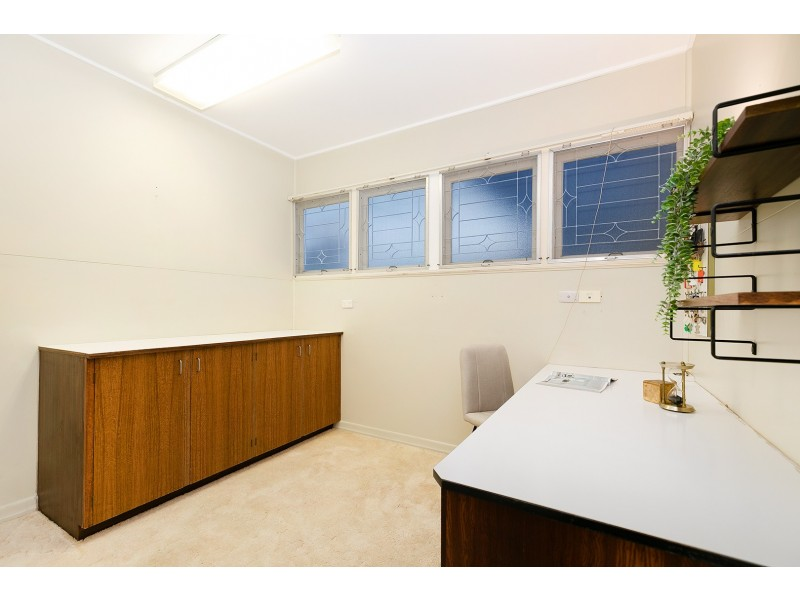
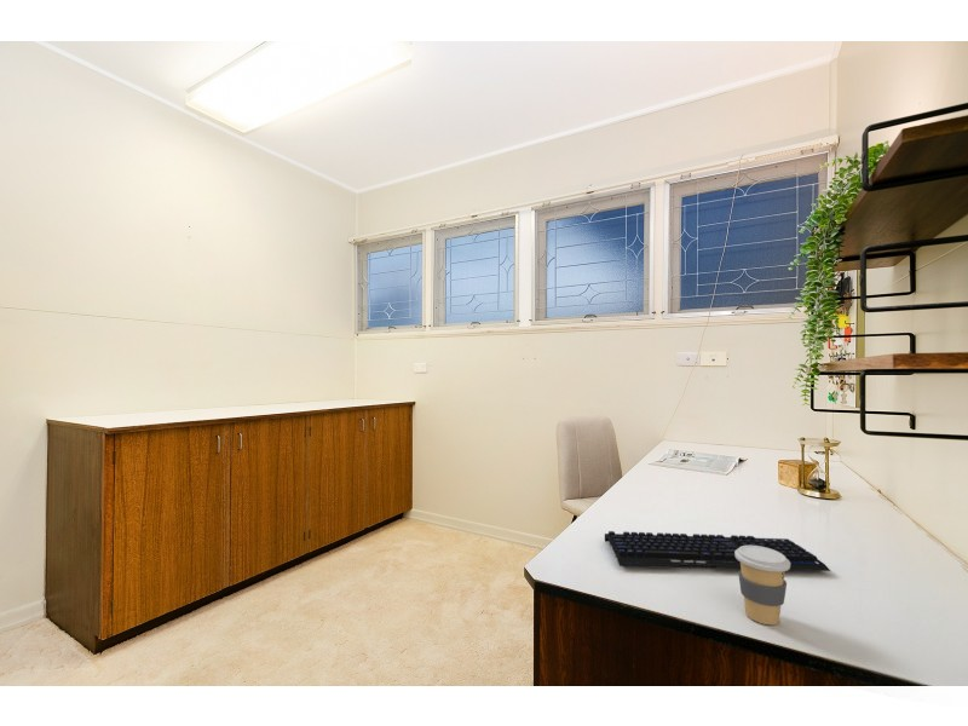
+ keyboard (708, 551)
+ coffee cup (761, 584)
